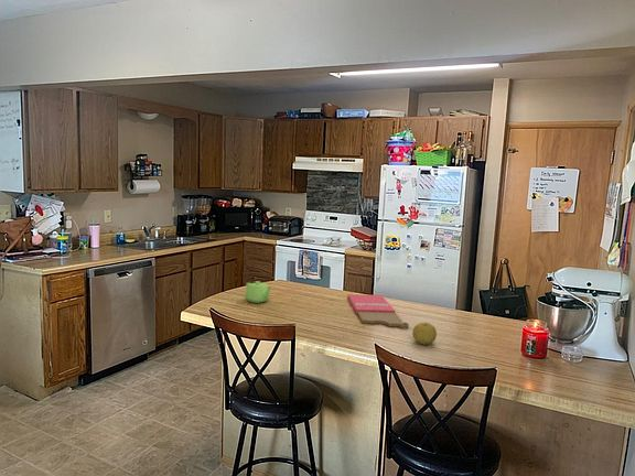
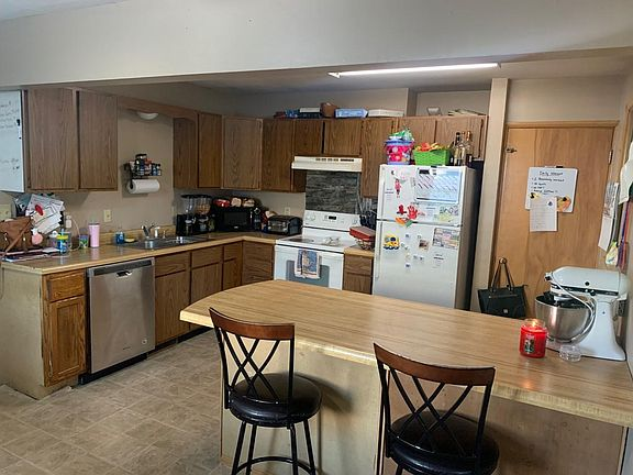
- fruit (424, 333)
- teapot (258, 291)
- cutting board (375, 309)
